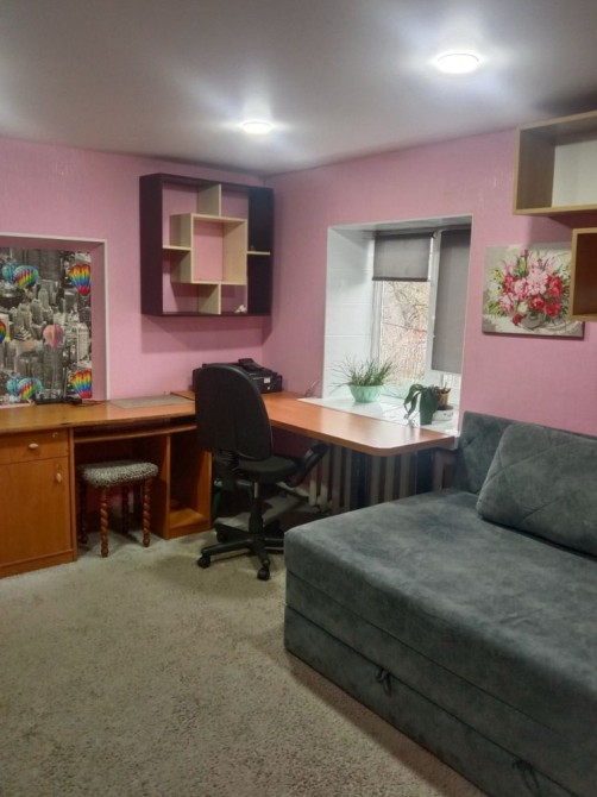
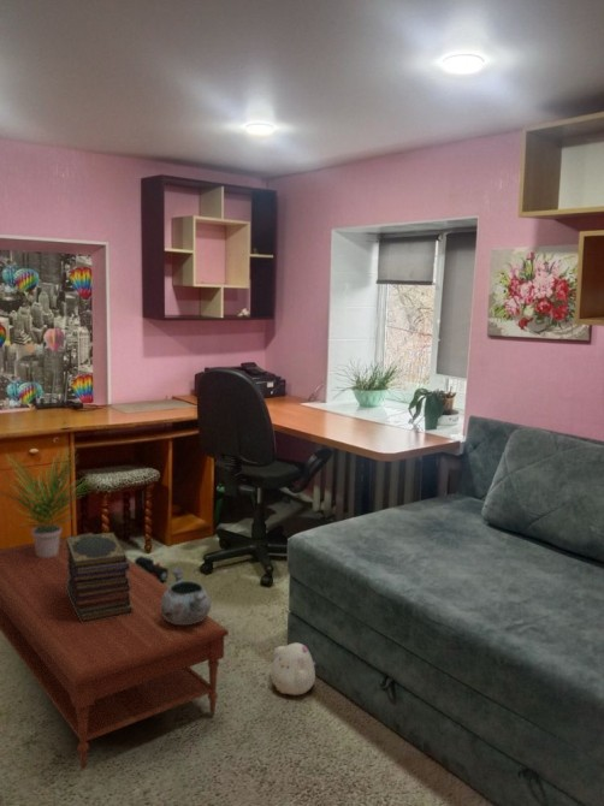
+ book stack (96, 574)
+ coffee table (85, 627)
+ toy train (150, 570)
+ potted plant (47, 503)
+ decorative bowl (185, 599)
+ plush toy (296, 662)
